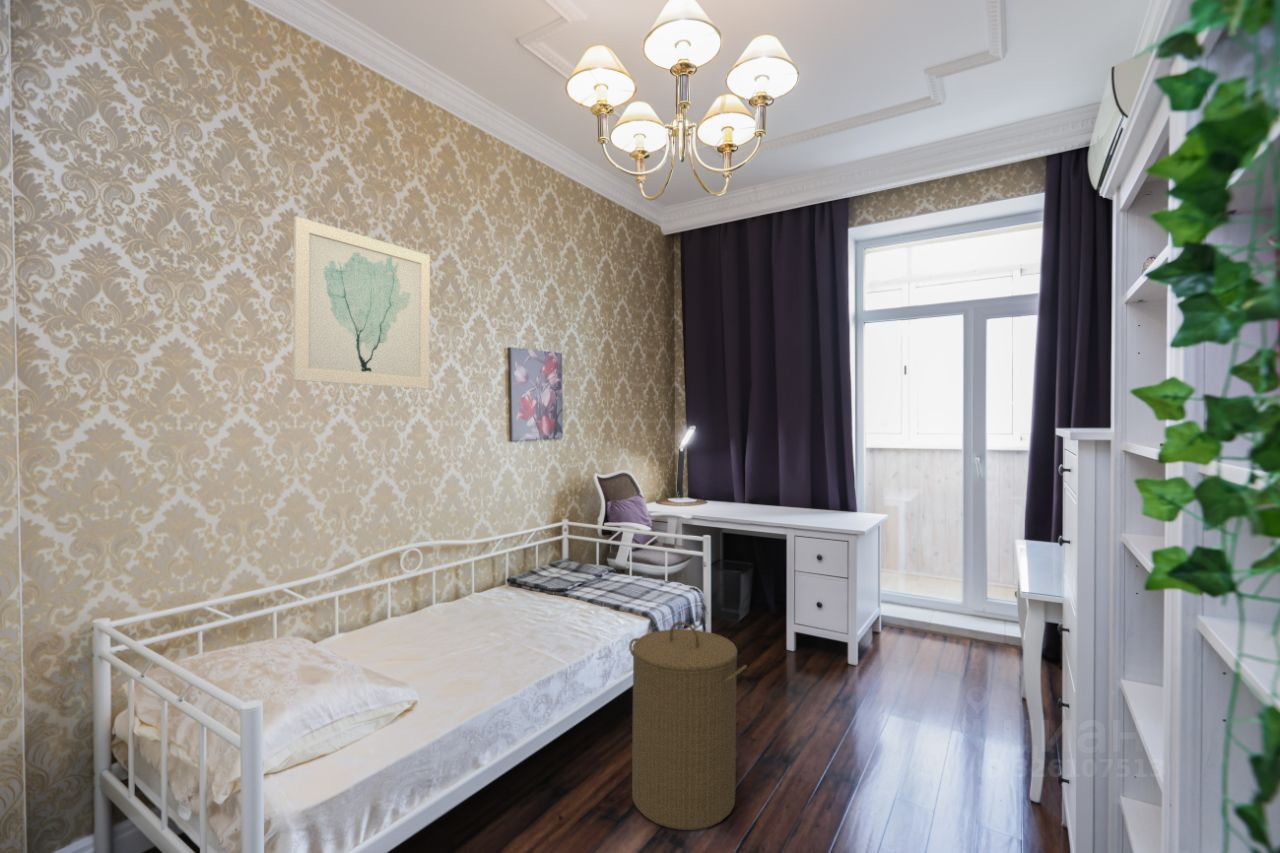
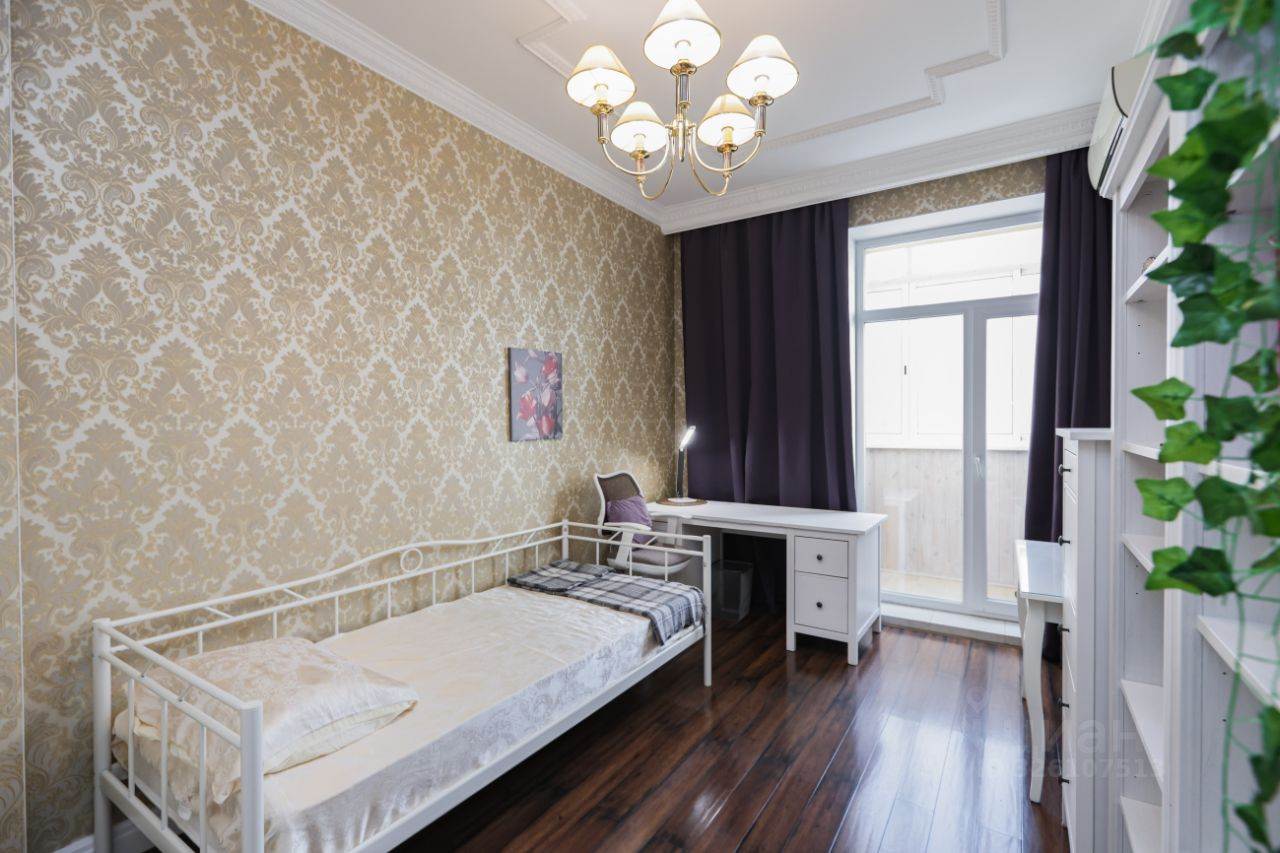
- laundry hamper (684, 709)
- wall art (368, 311)
